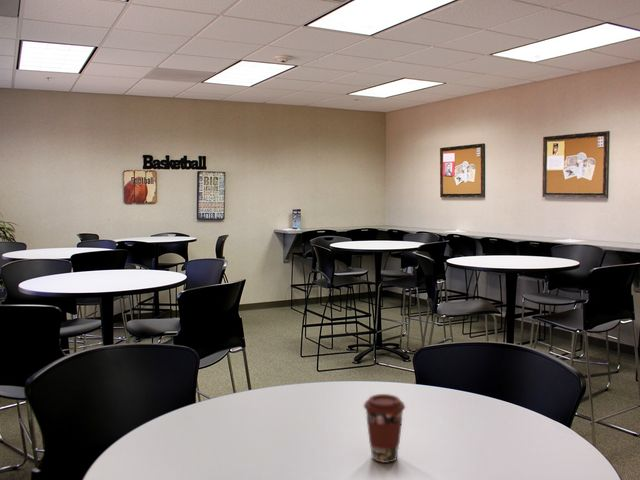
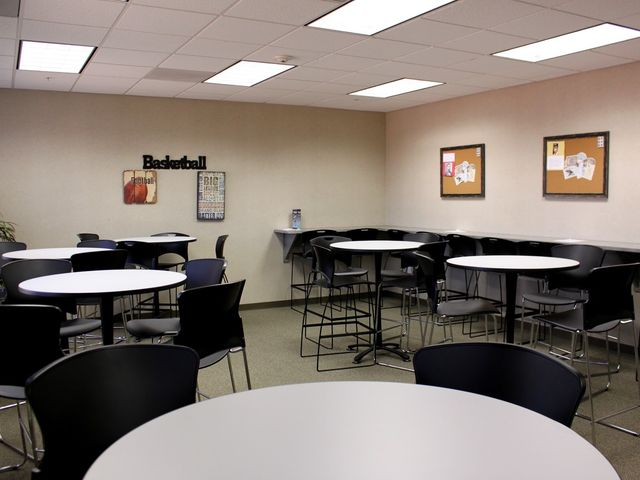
- coffee cup (384, 428)
